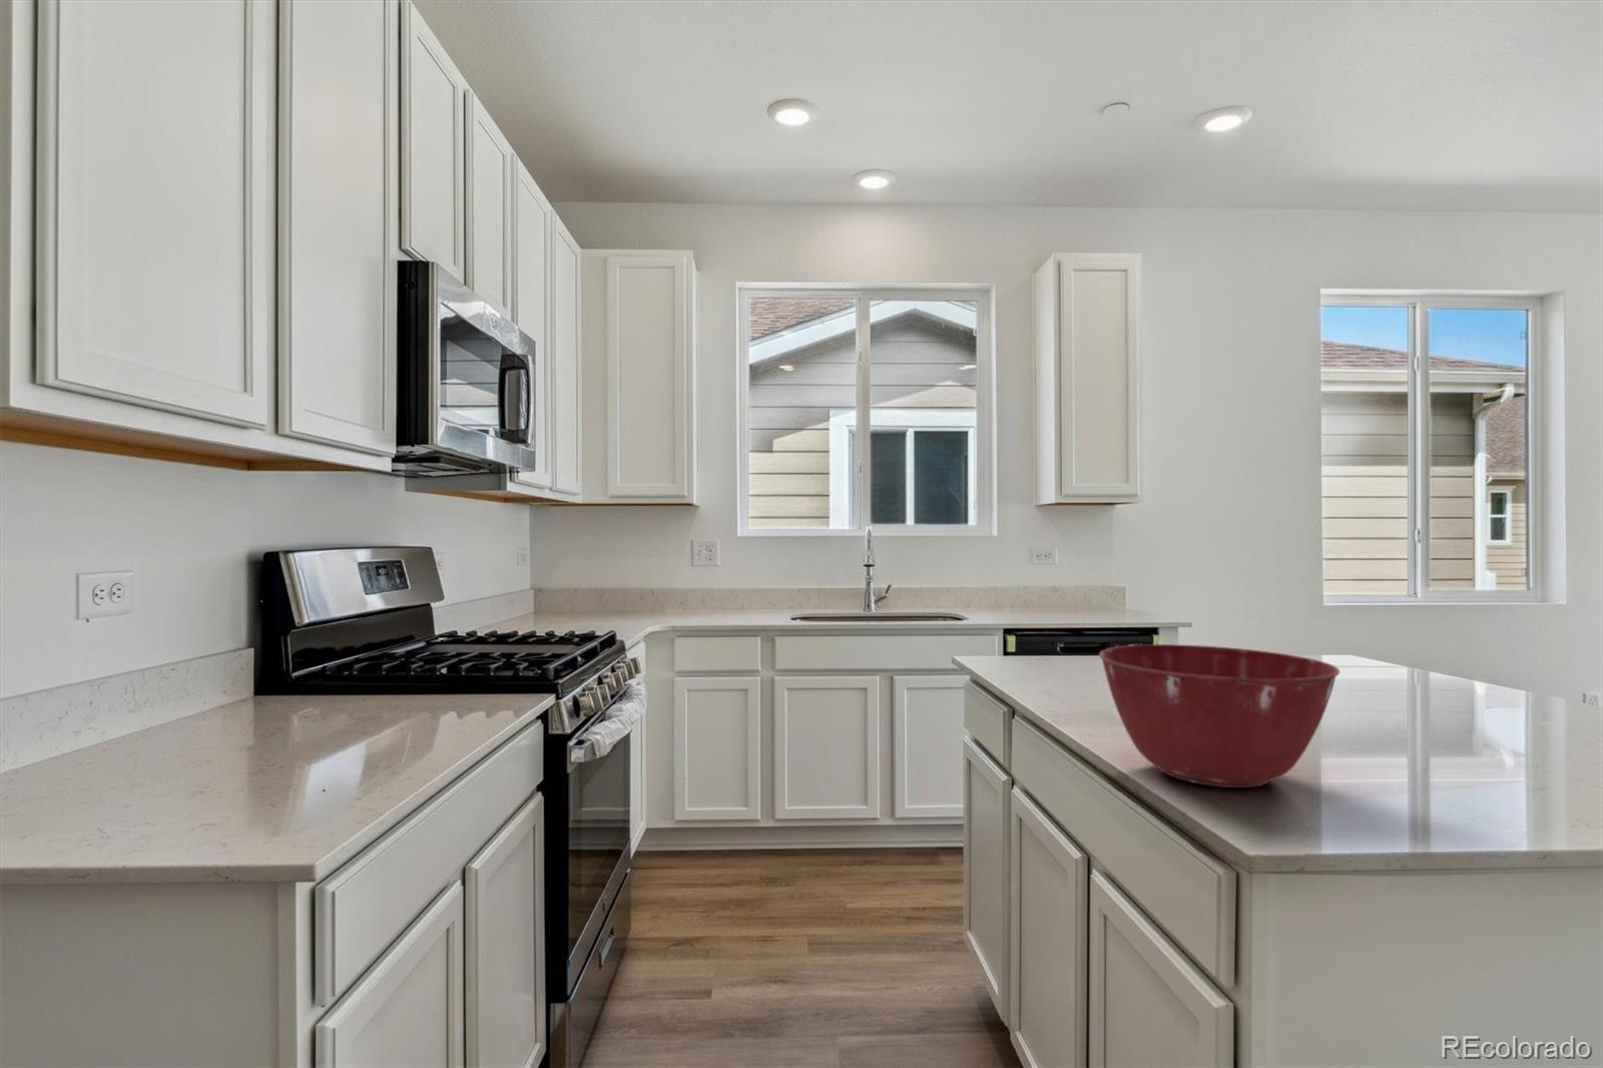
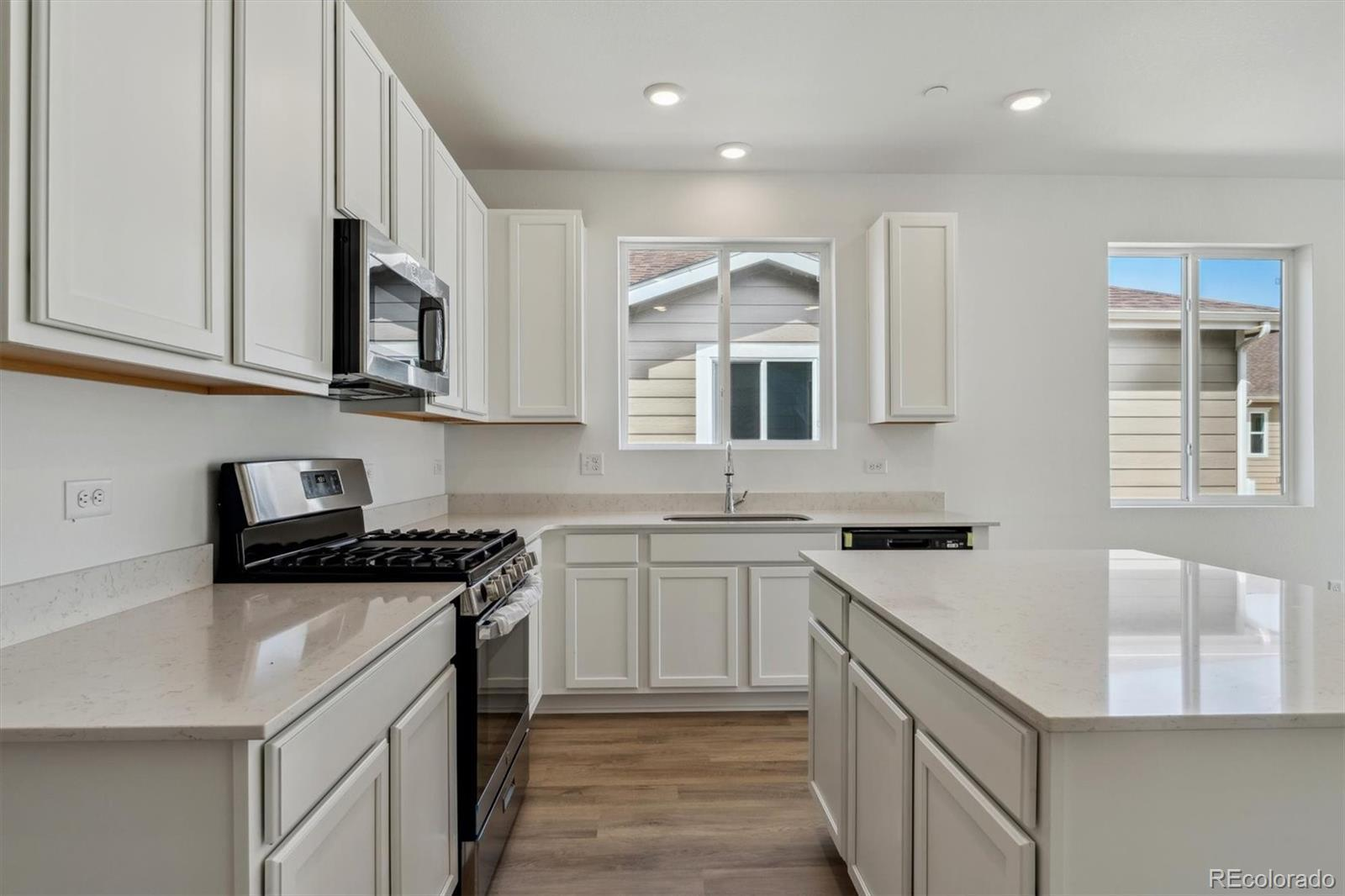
- mixing bowl (1212, 715)
